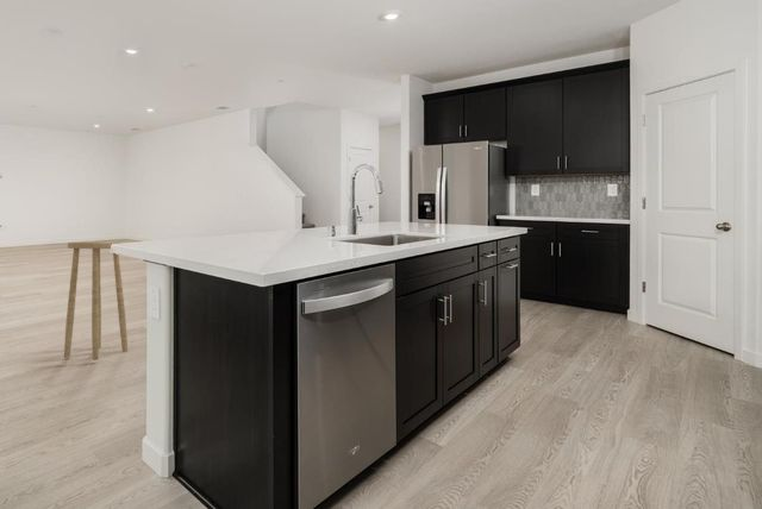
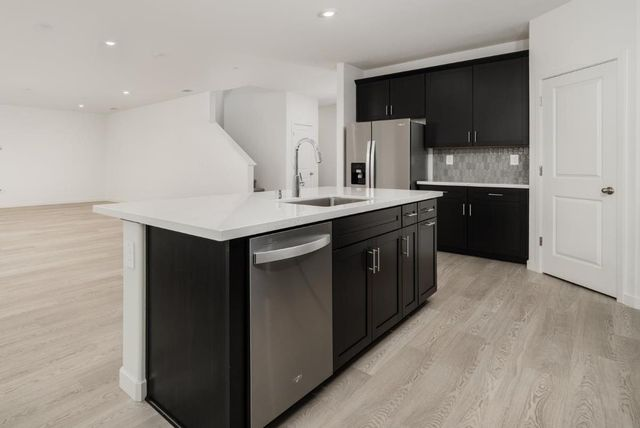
- stool (95, 299)
